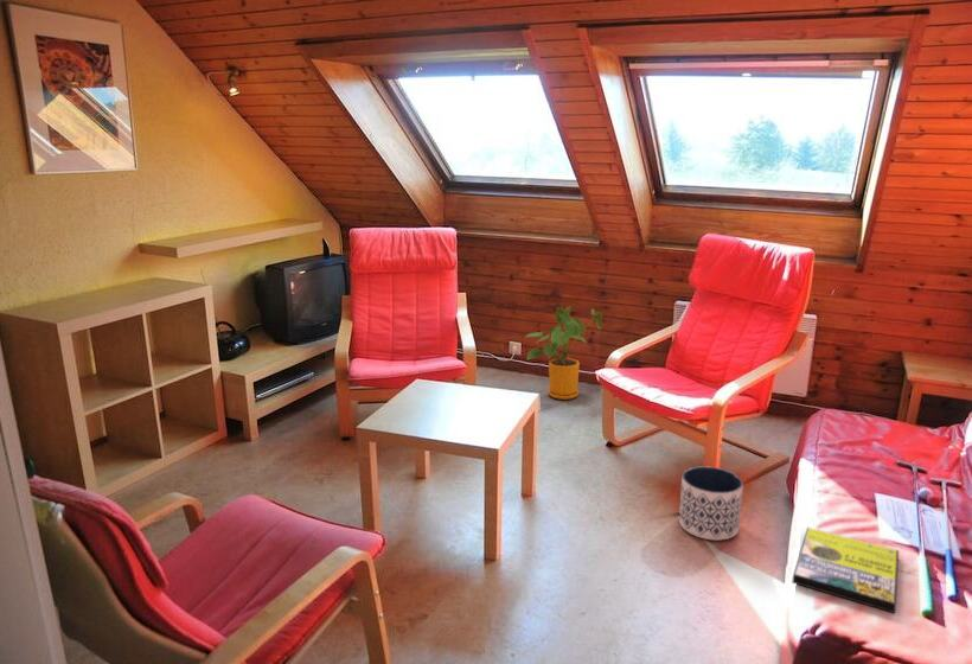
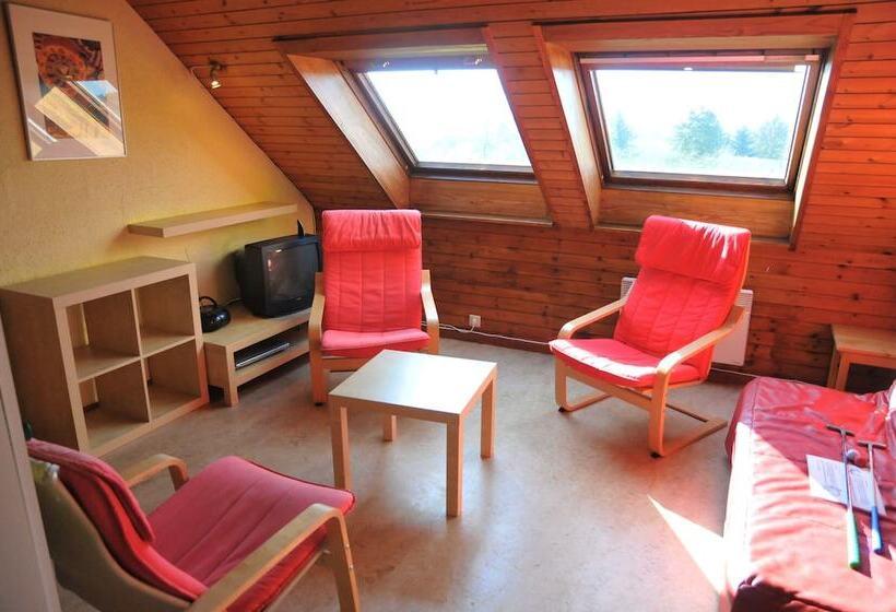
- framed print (846, 566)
- house plant (562, 352)
- planter (710, 503)
